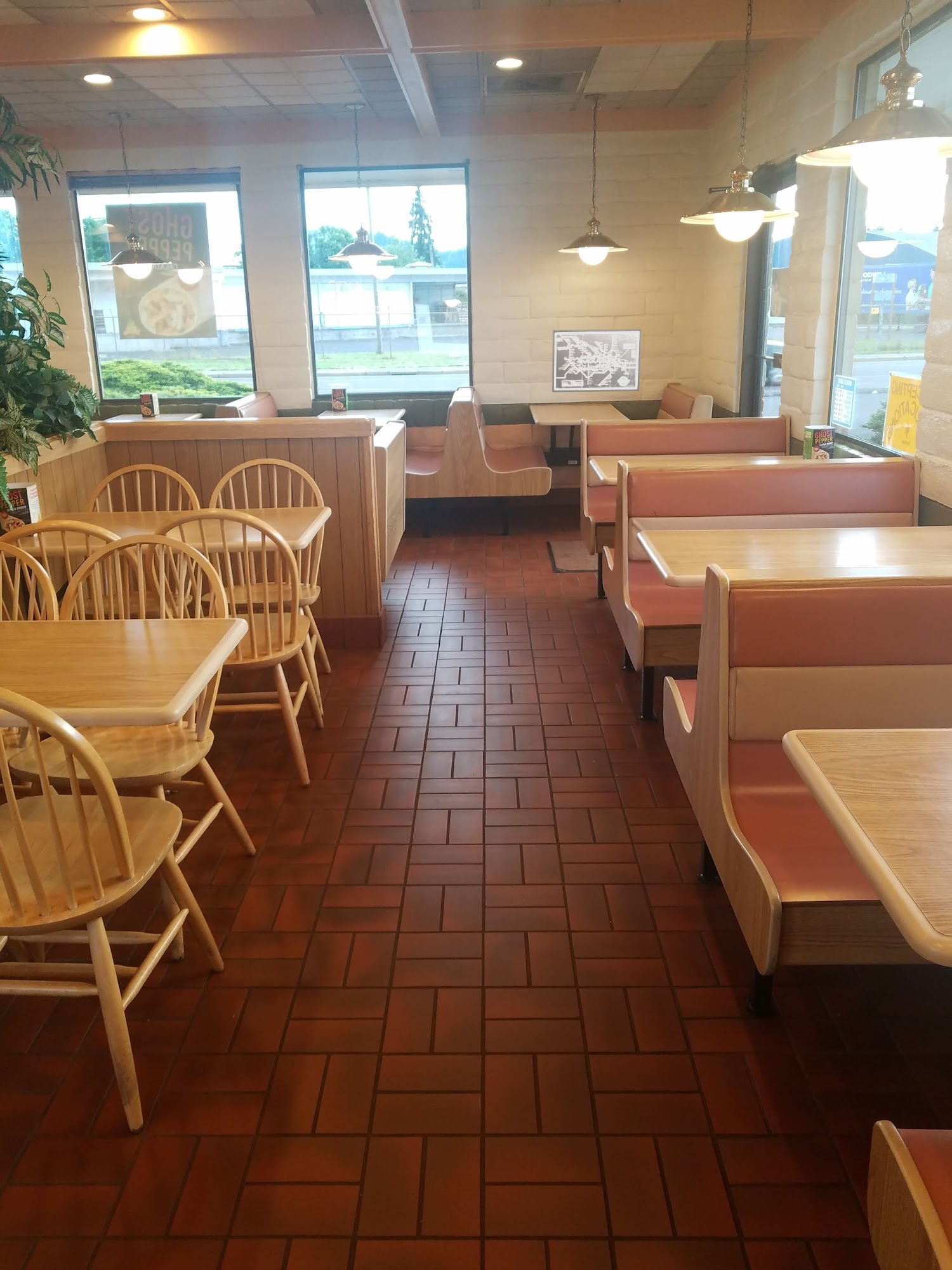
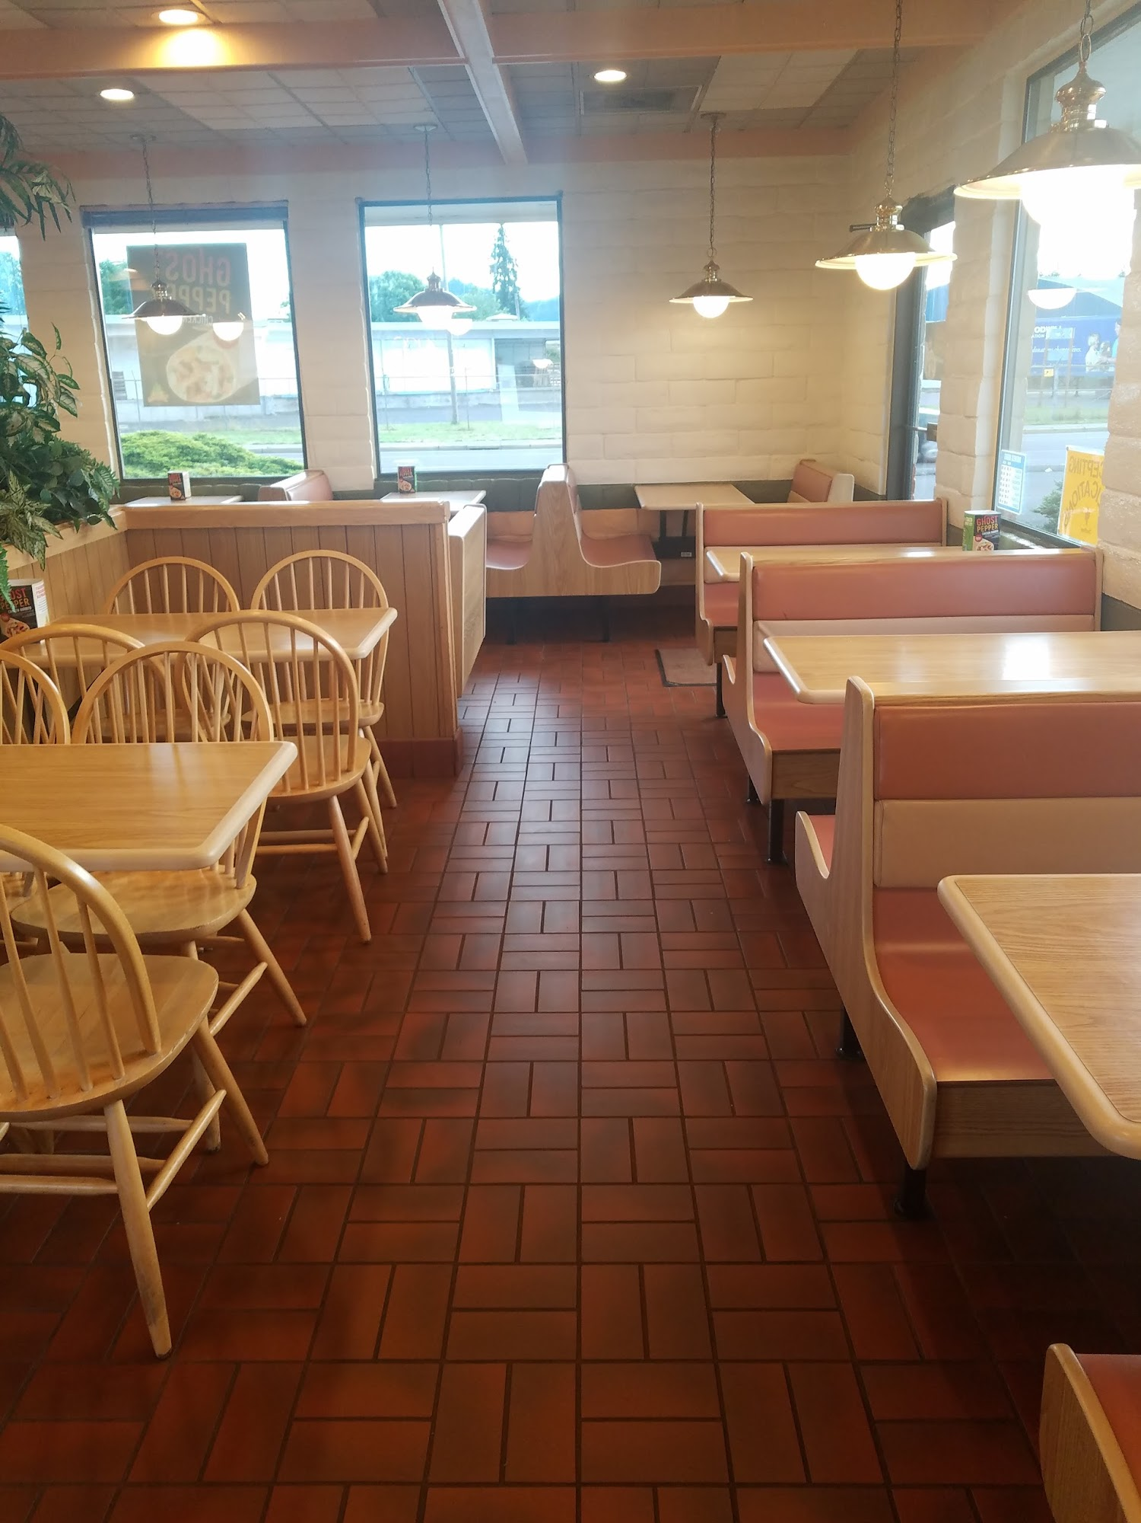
- wall art (596, 361)
